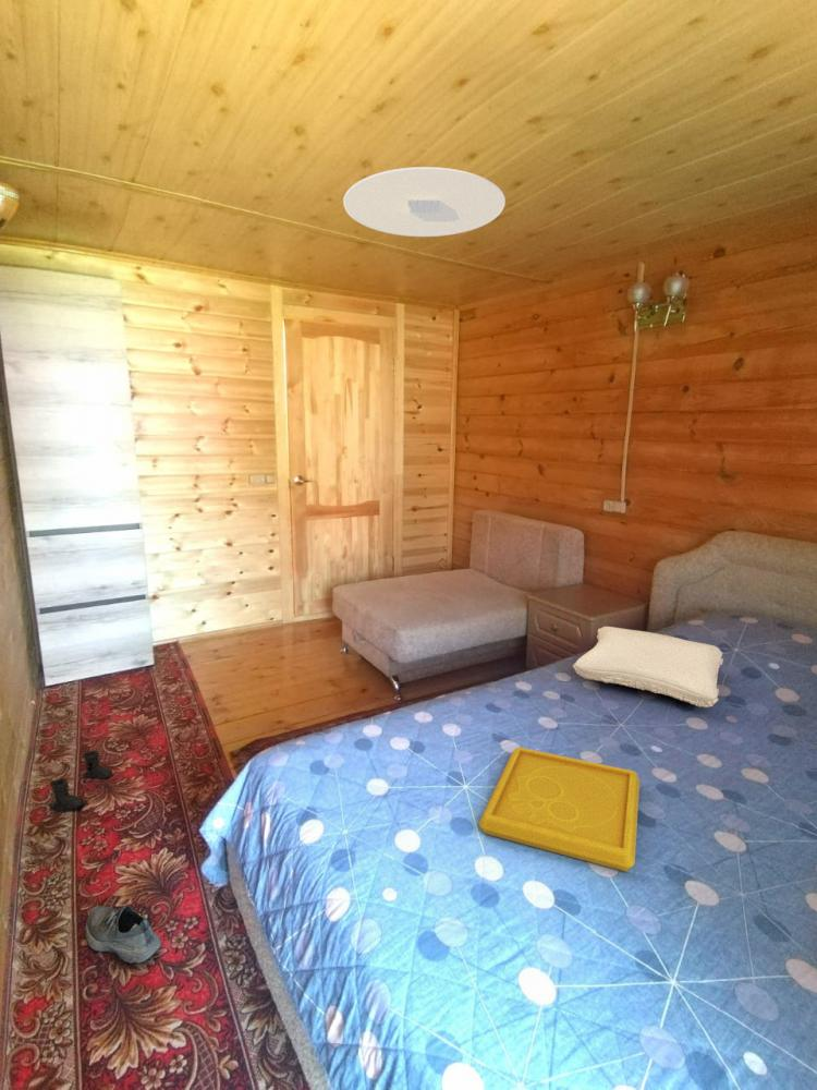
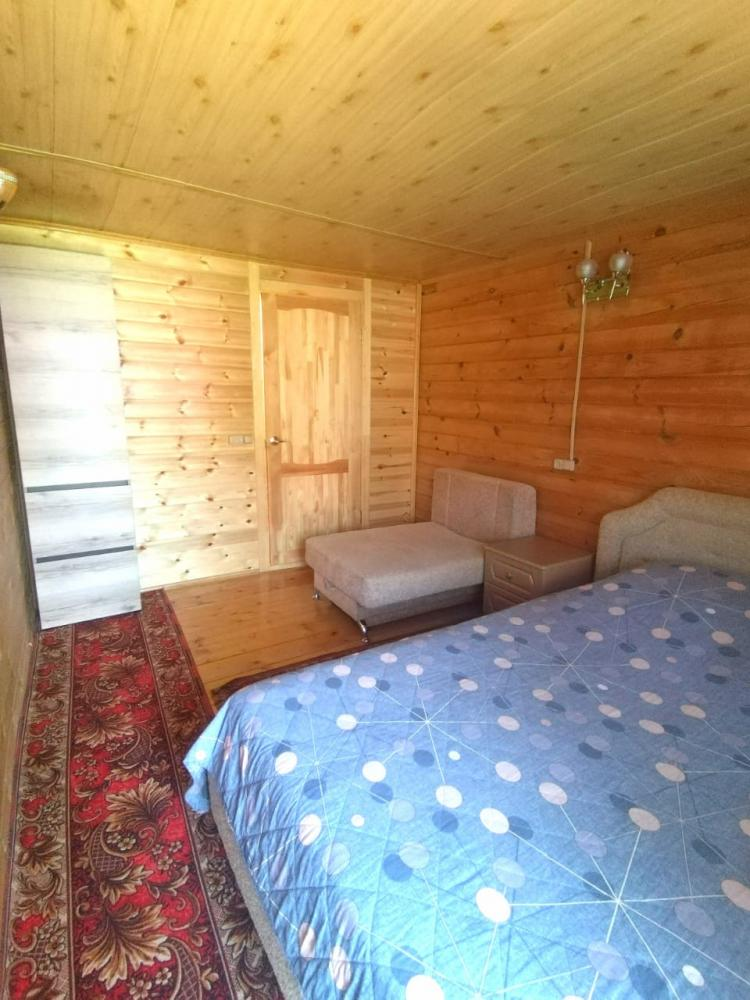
- boots (83, 776)
- shoe (119, 924)
- ceiling light (424, 197)
- serving tray (563, 800)
- pillow (649, 661)
